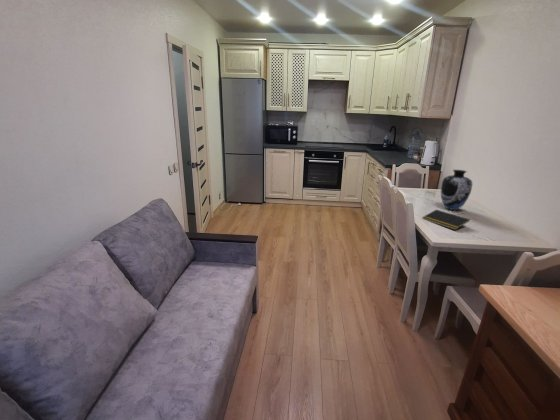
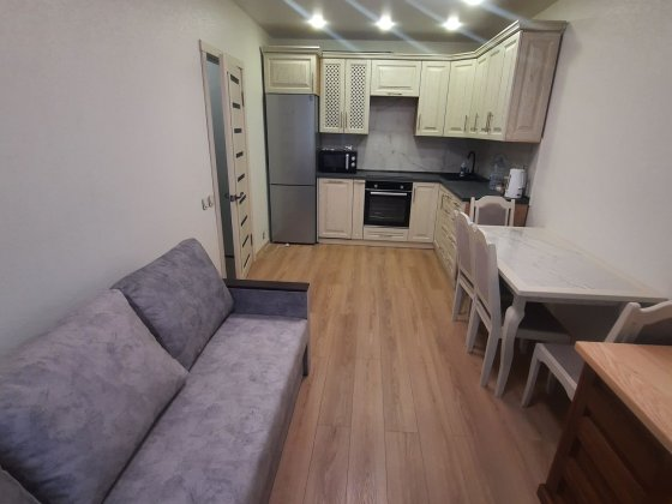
- vase (455, 189)
- notepad (445, 219)
